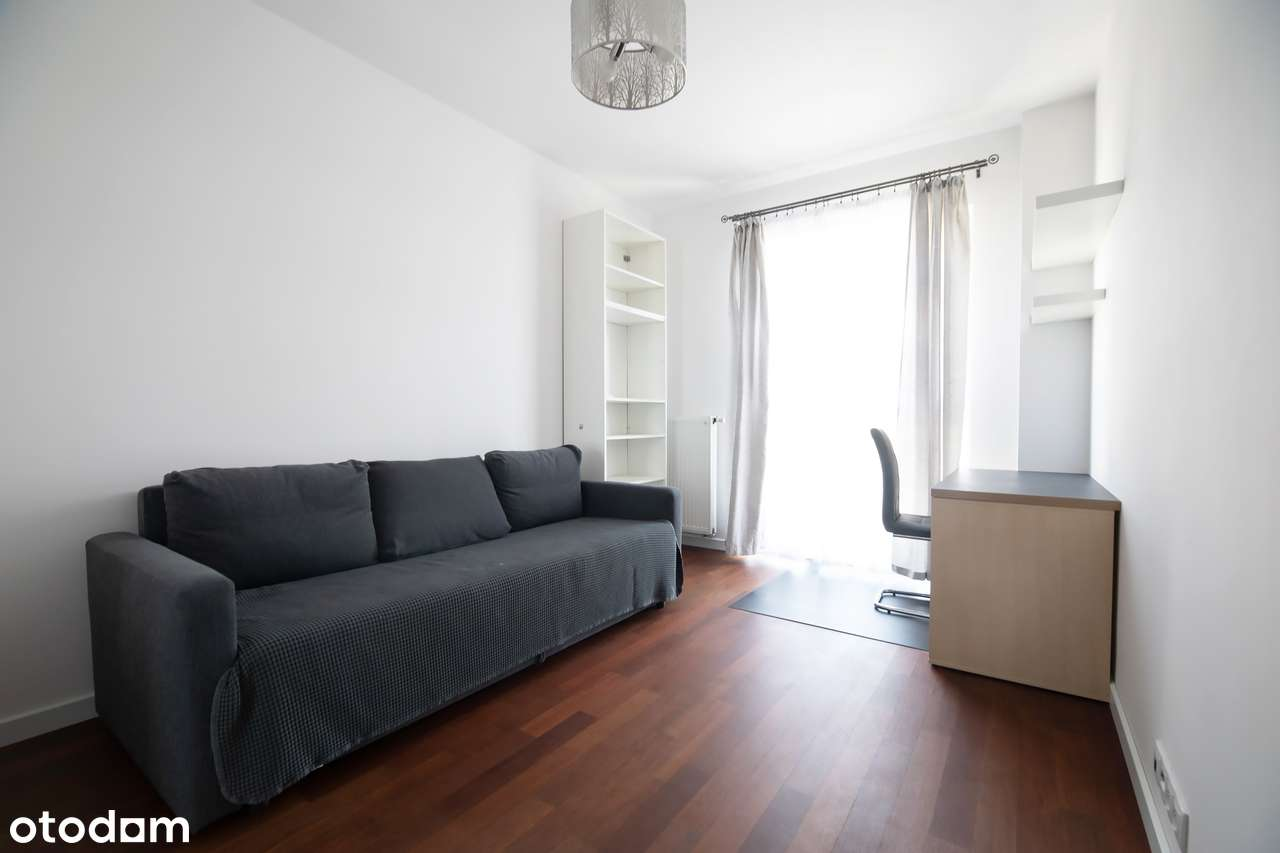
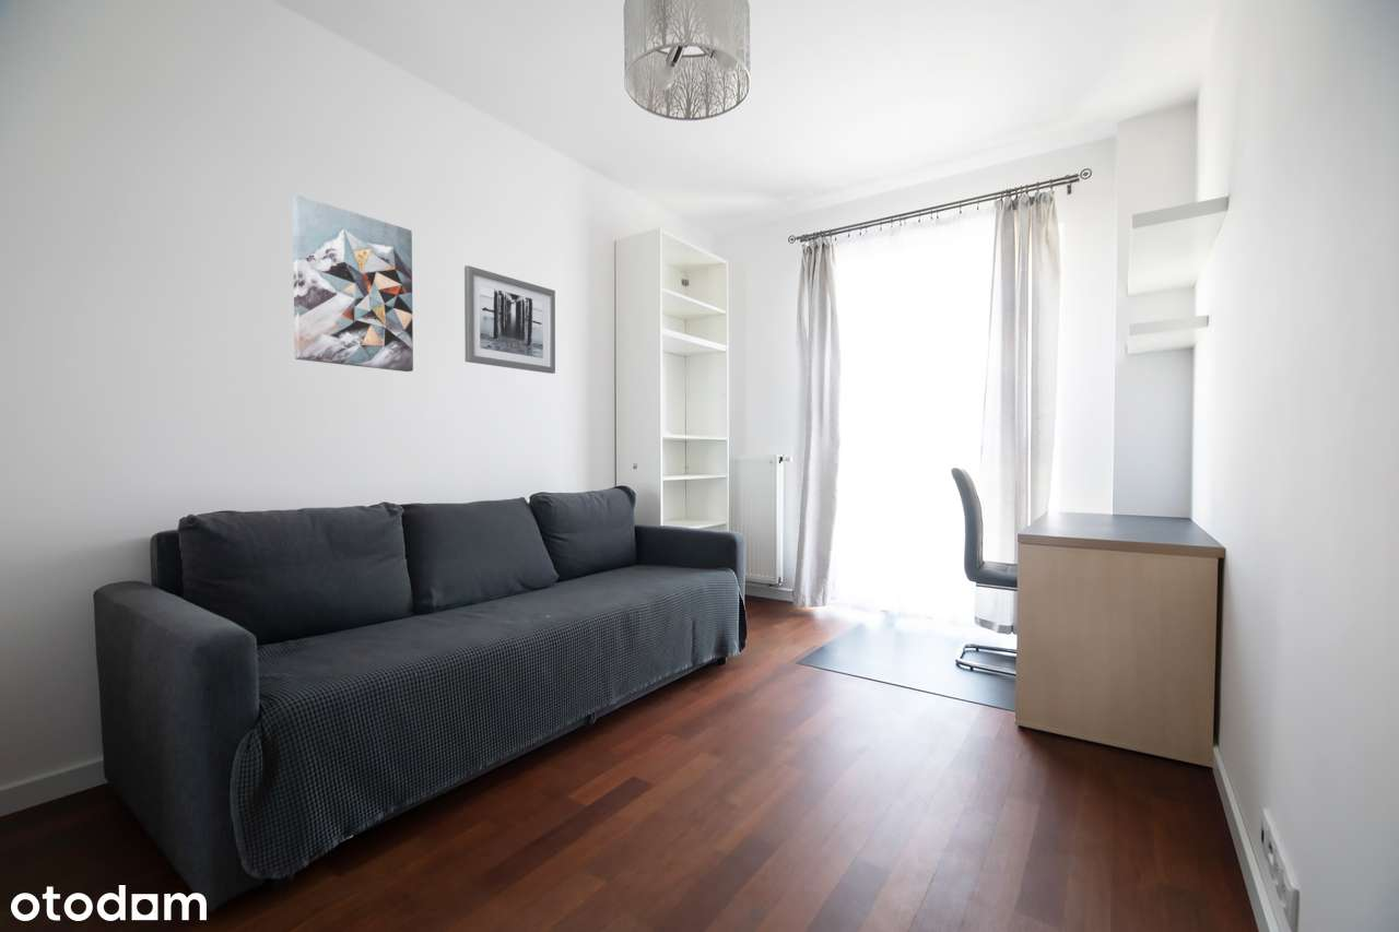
+ wall art (356, 290)
+ wall art (513, 323)
